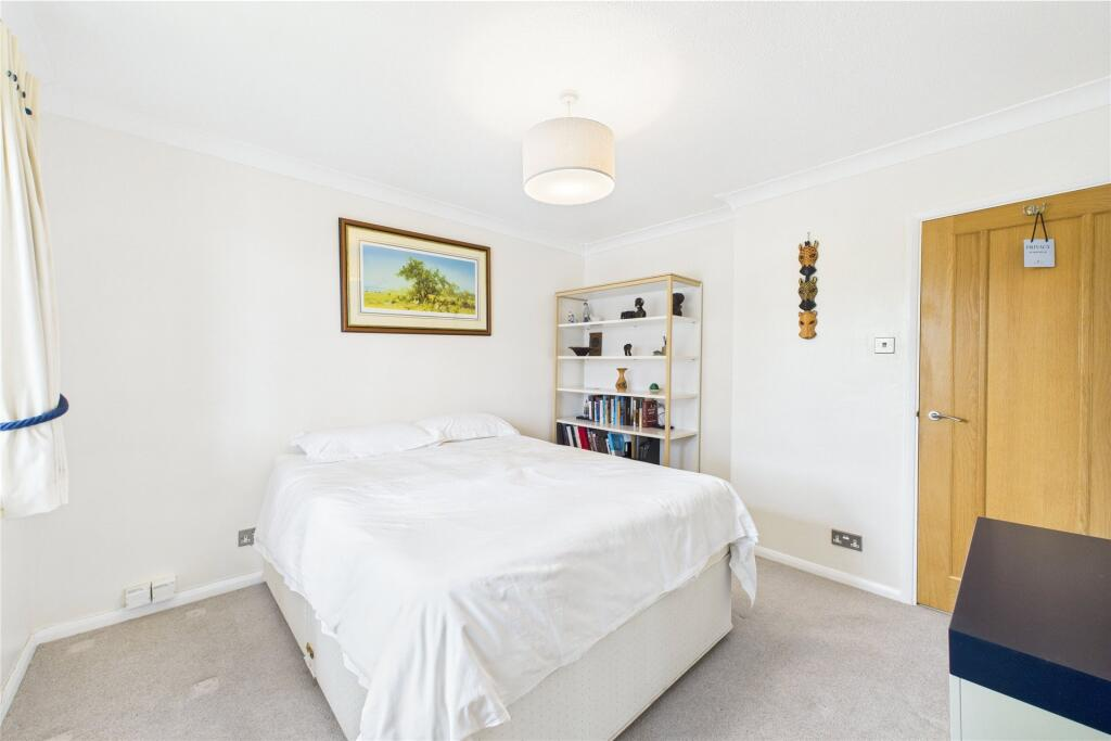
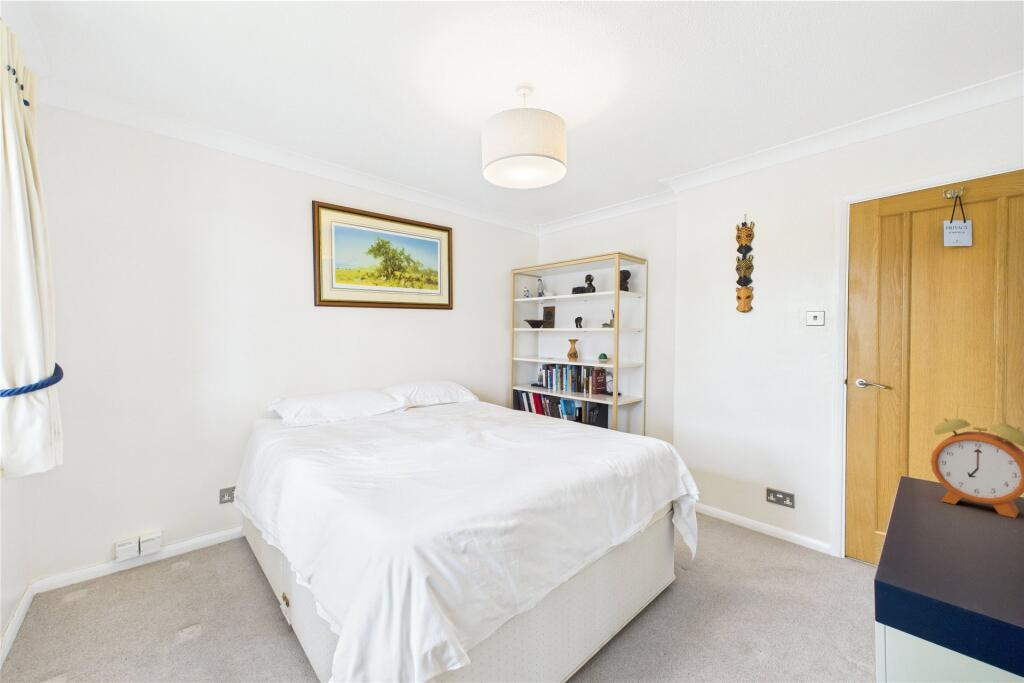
+ alarm clock (979, 456)
